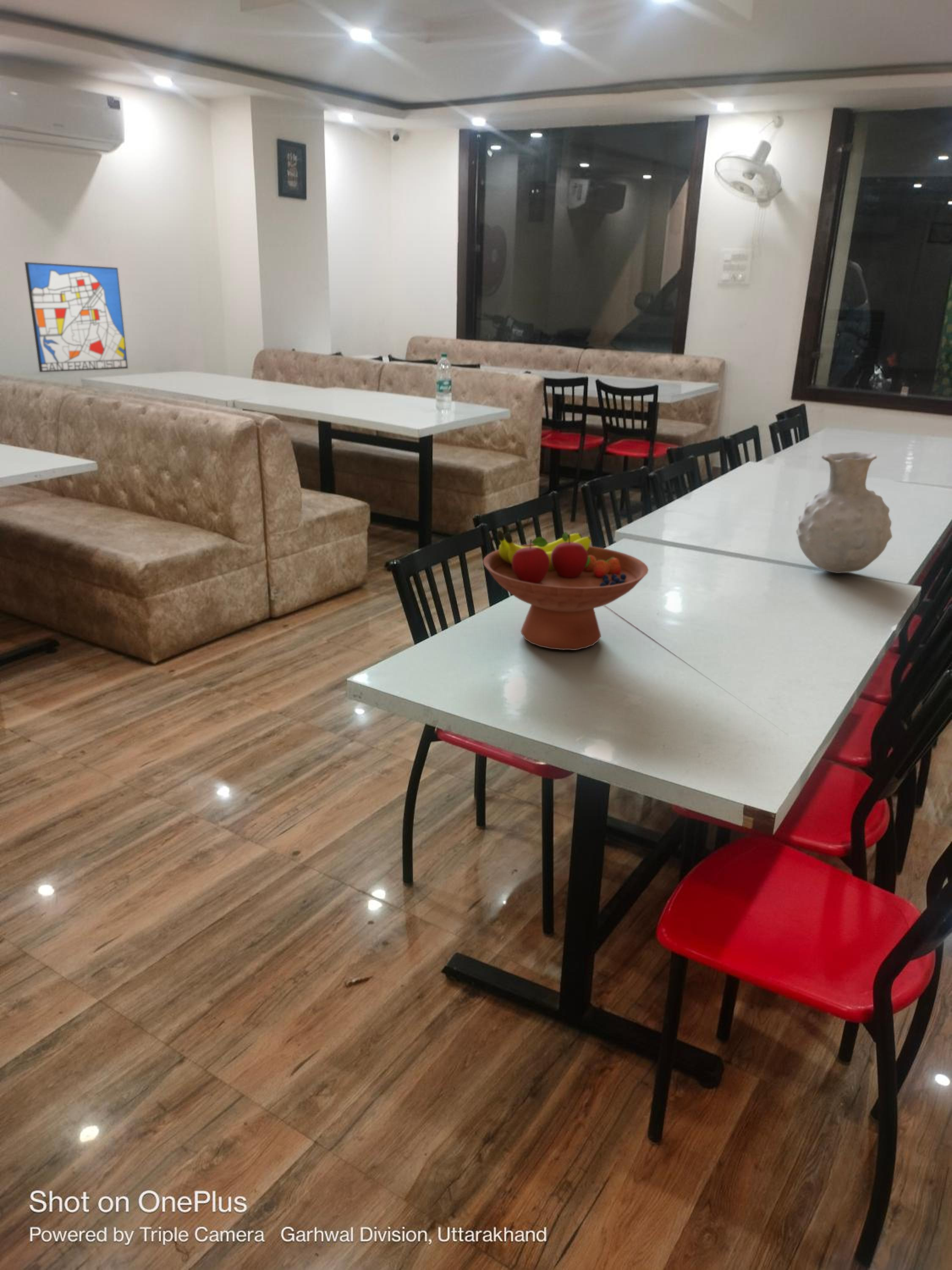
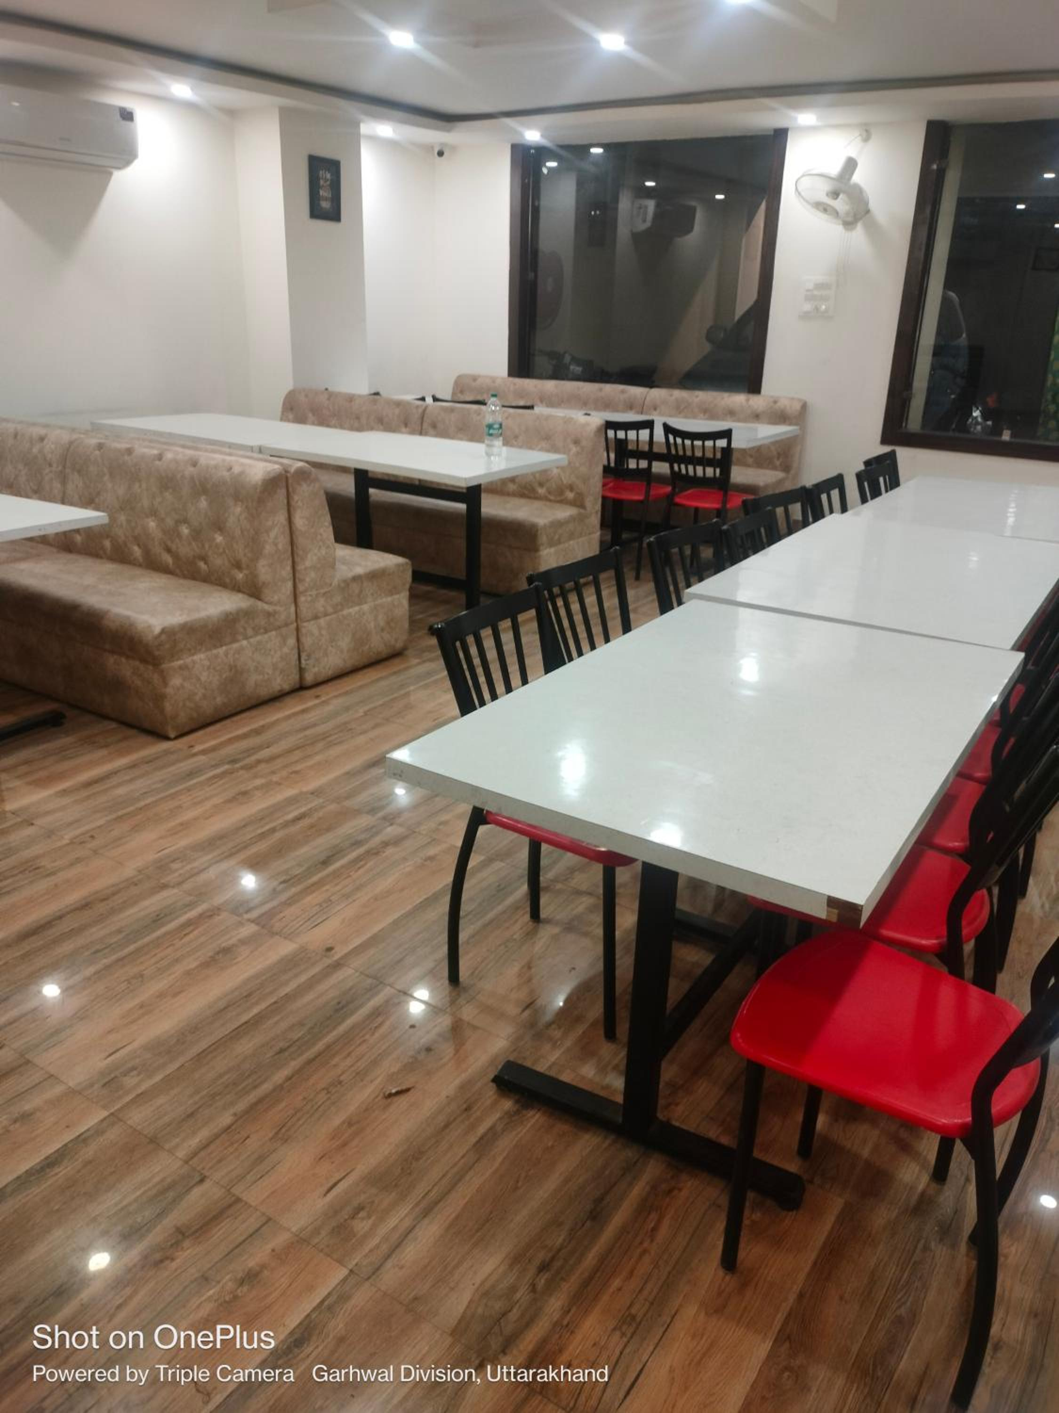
- vase (845, 514)
- fruit bowl (564, 587)
- wall art (80, 318)
